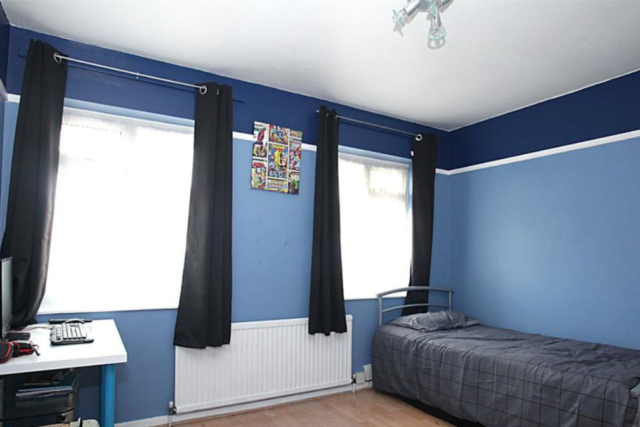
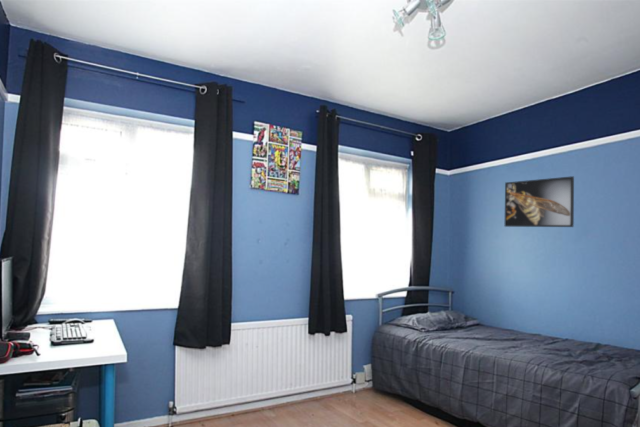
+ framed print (536, 203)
